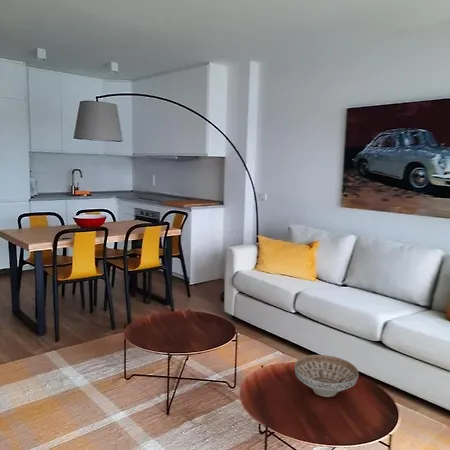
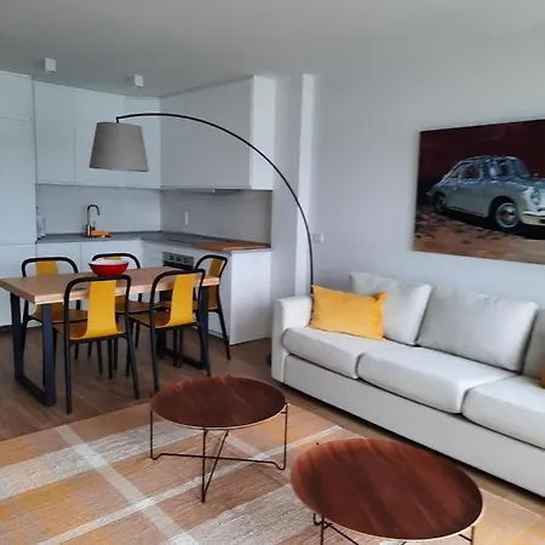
- decorative bowl (325, 379)
